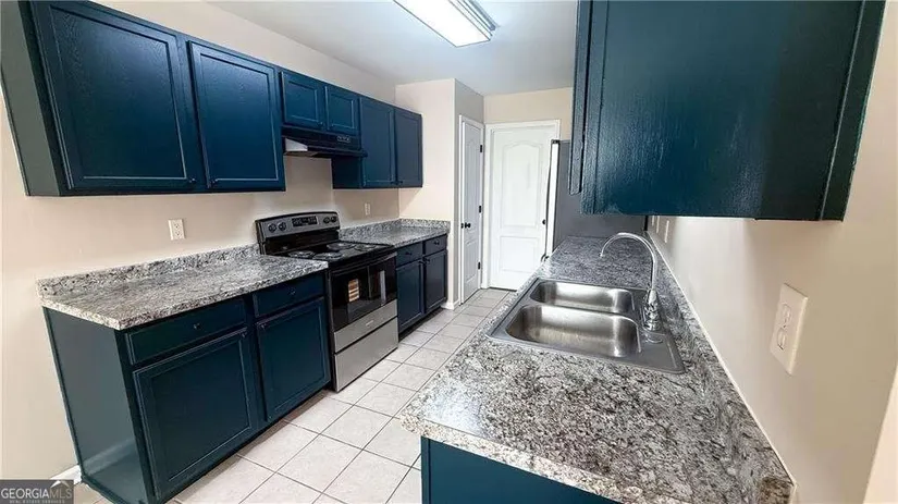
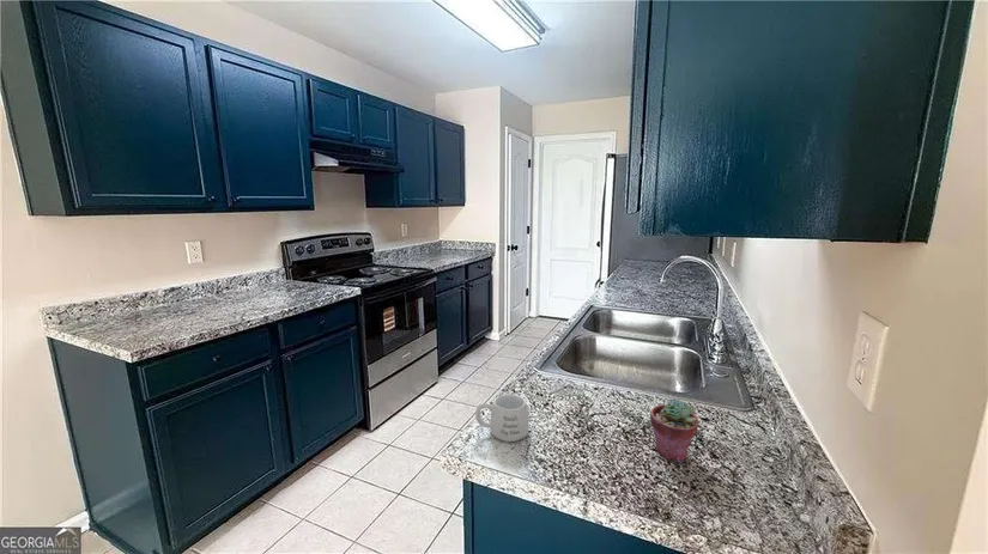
+ potted succulent (673, 426)
+ mug (502, 416)
